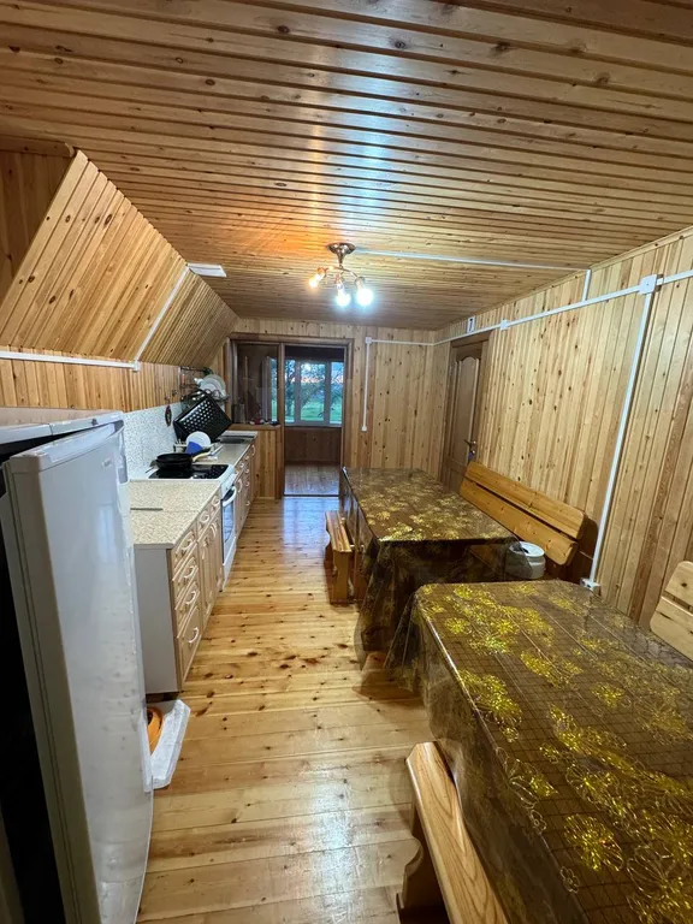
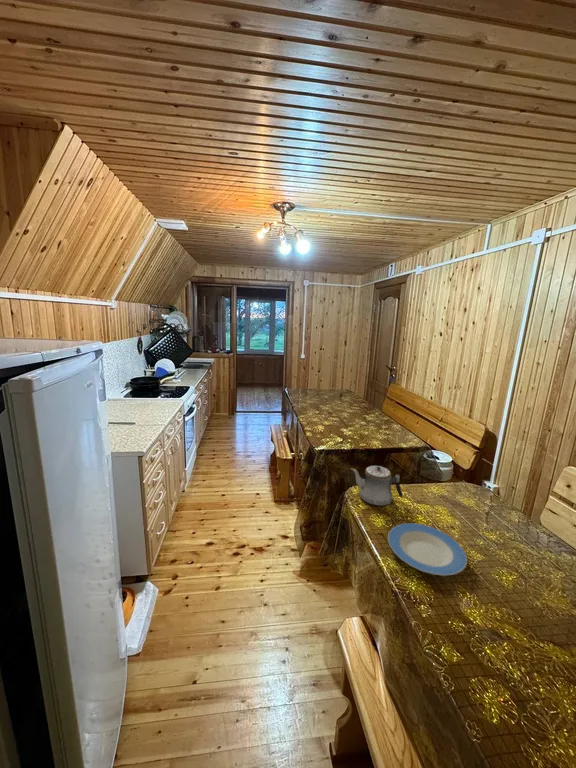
+ plate (425, 550)
+ teapot (376, 482)
